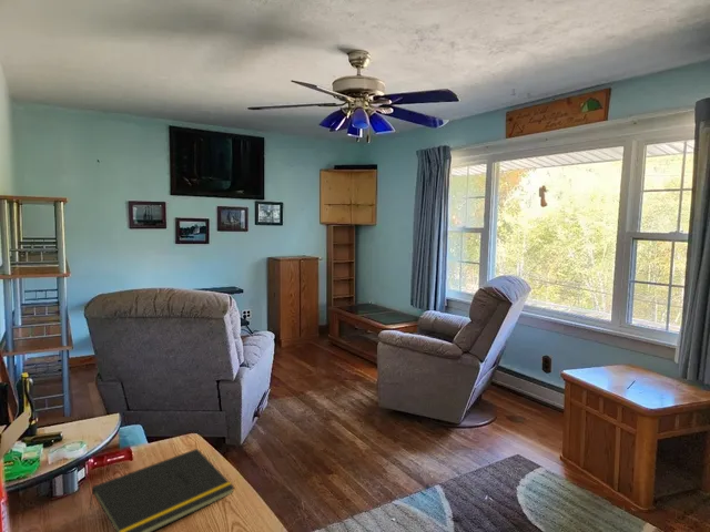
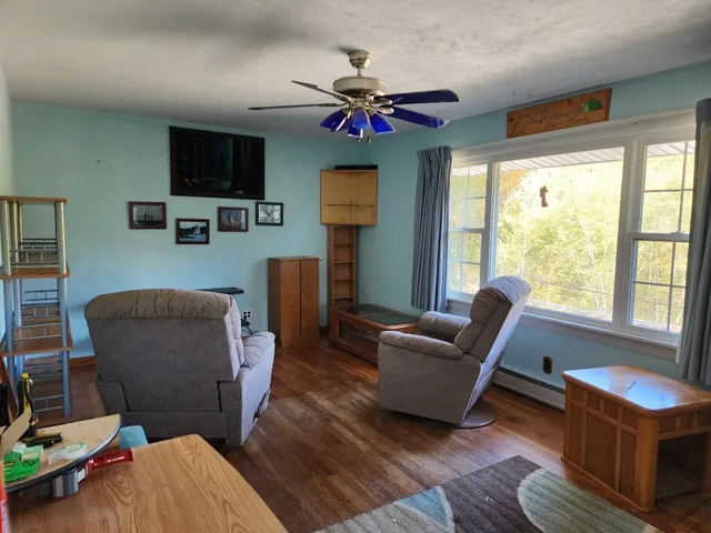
- notepad (165, 489)
